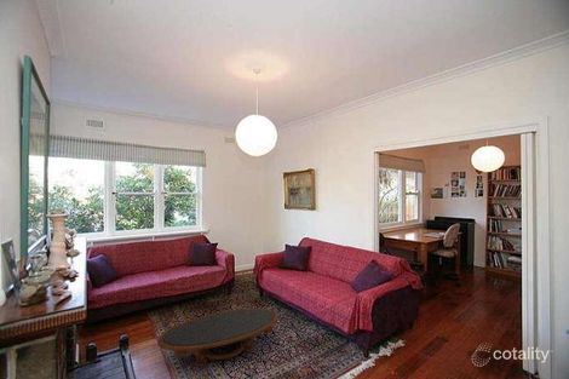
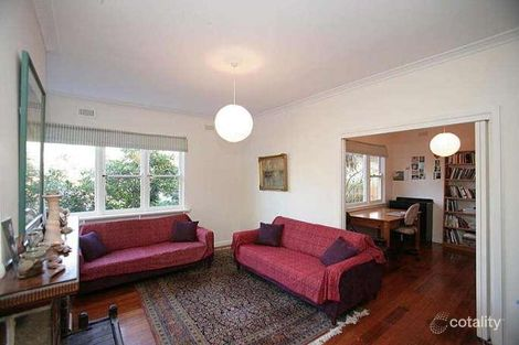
- coffee table (223, 337)
